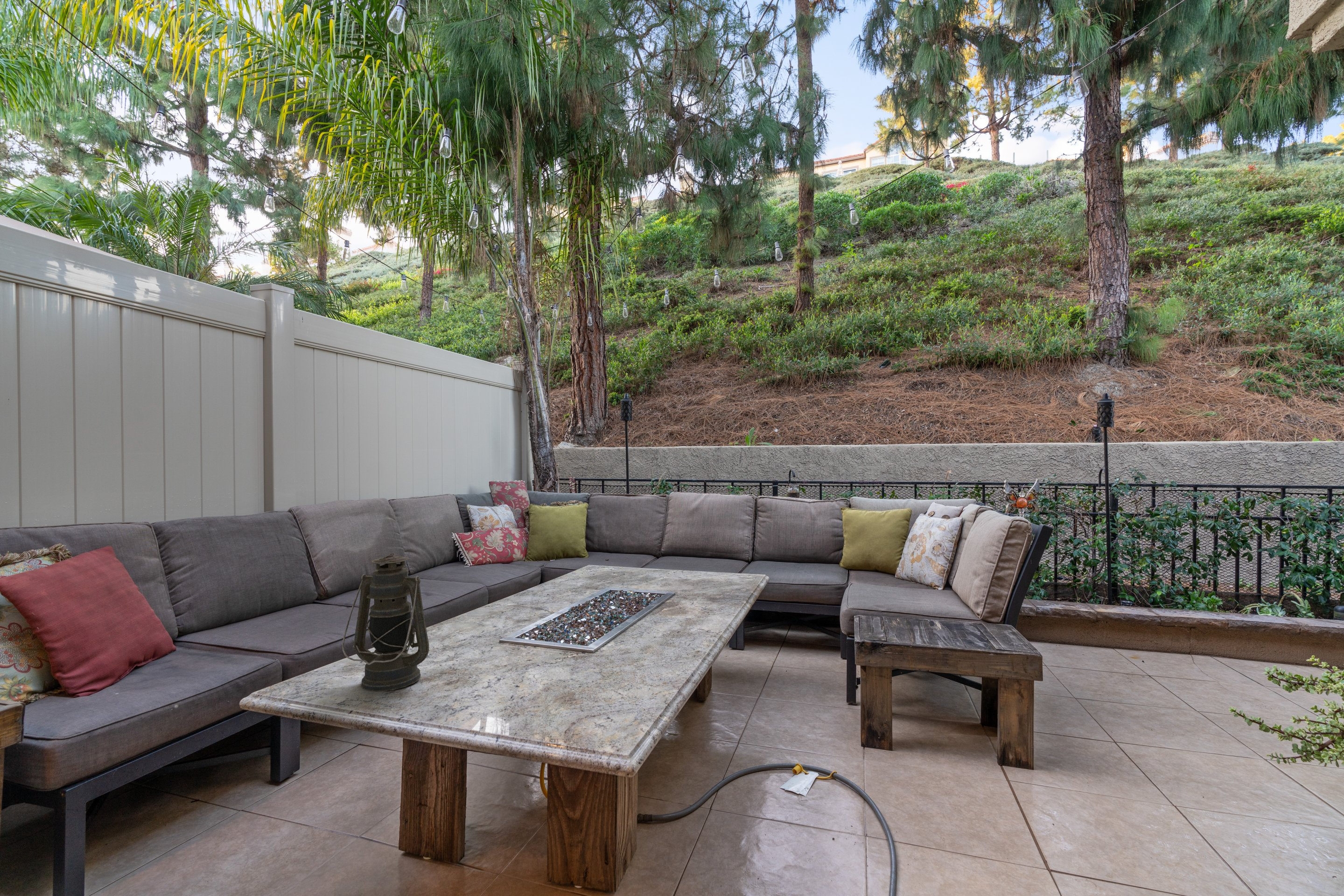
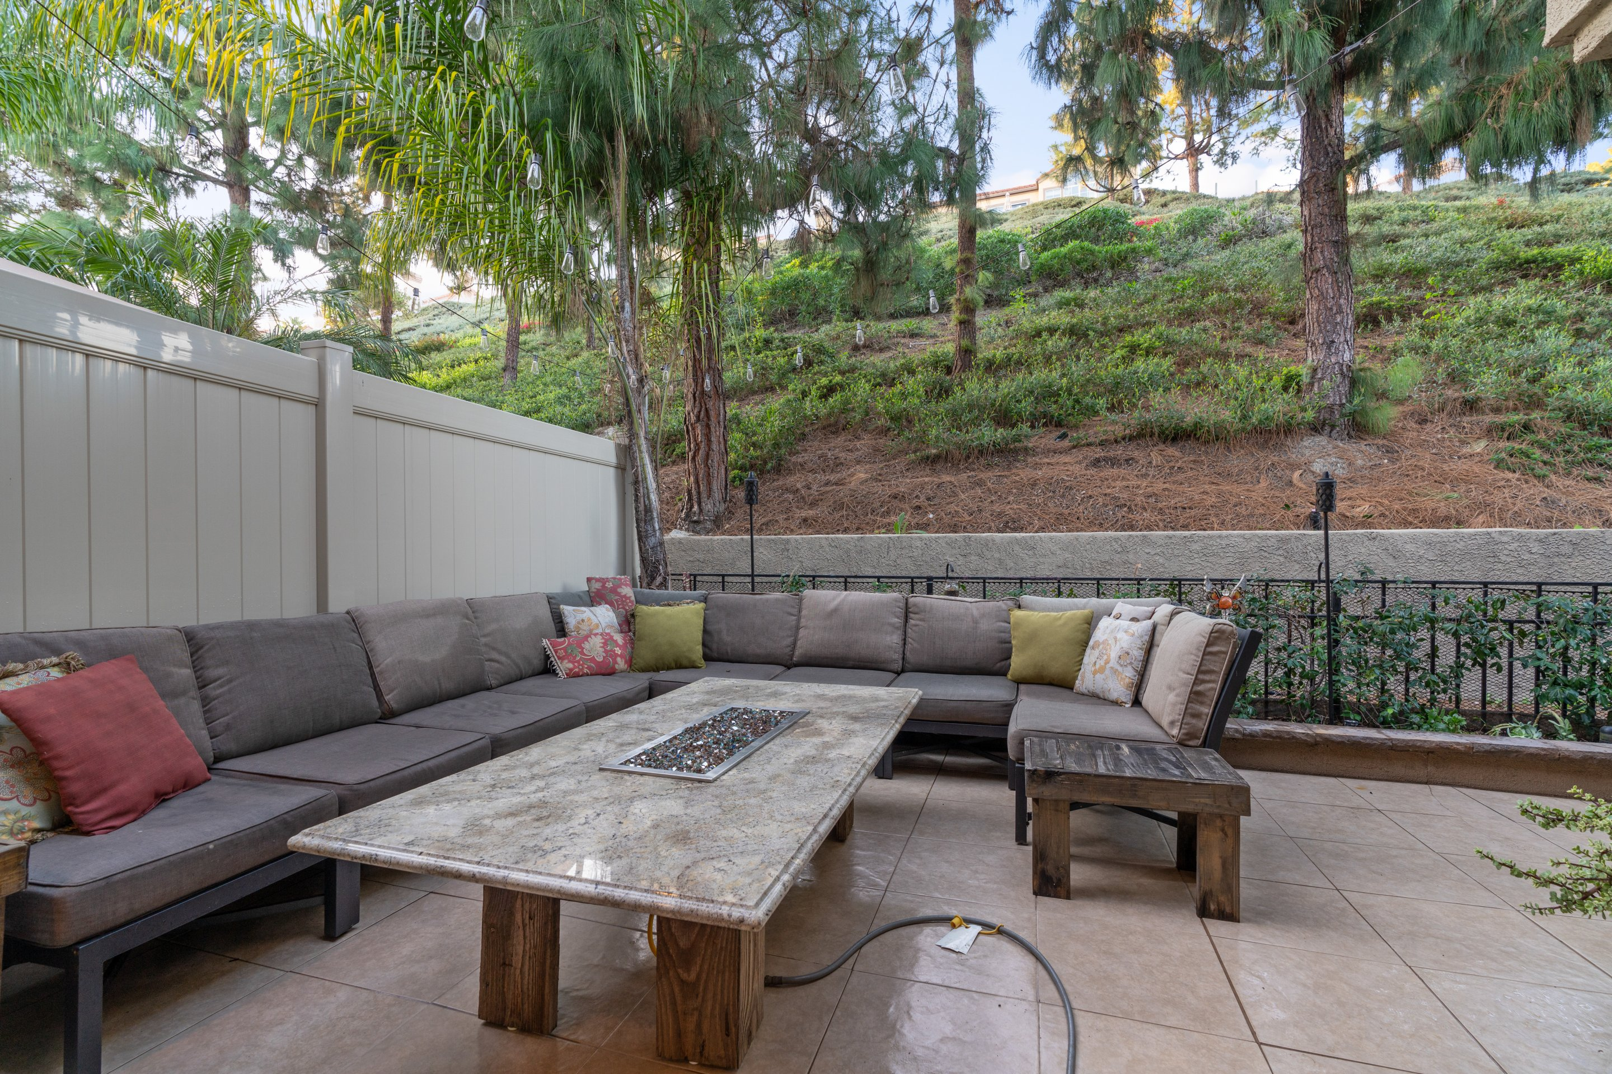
- lantern (389, 618)
